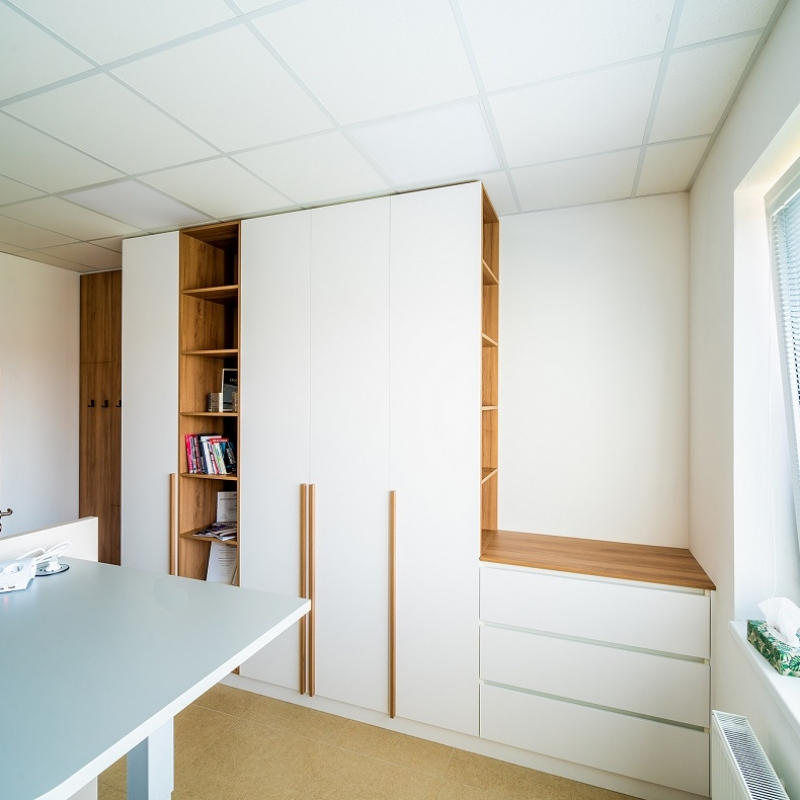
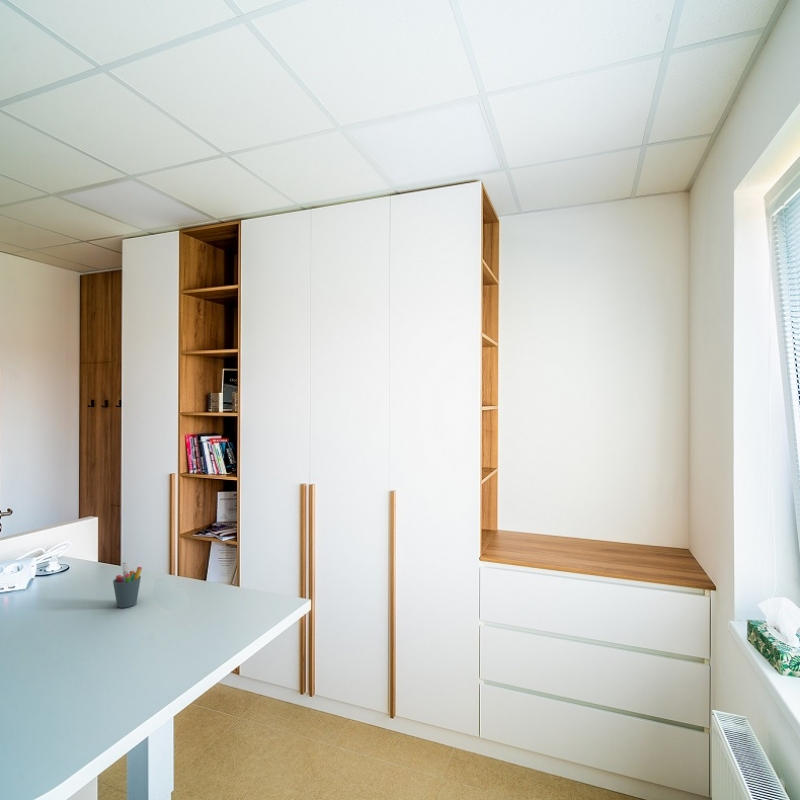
+ pen holder (127, 584)
